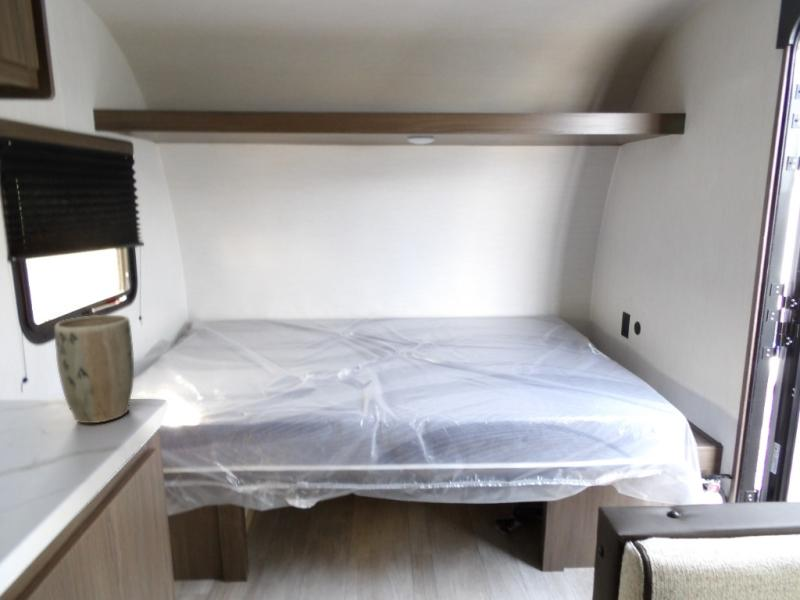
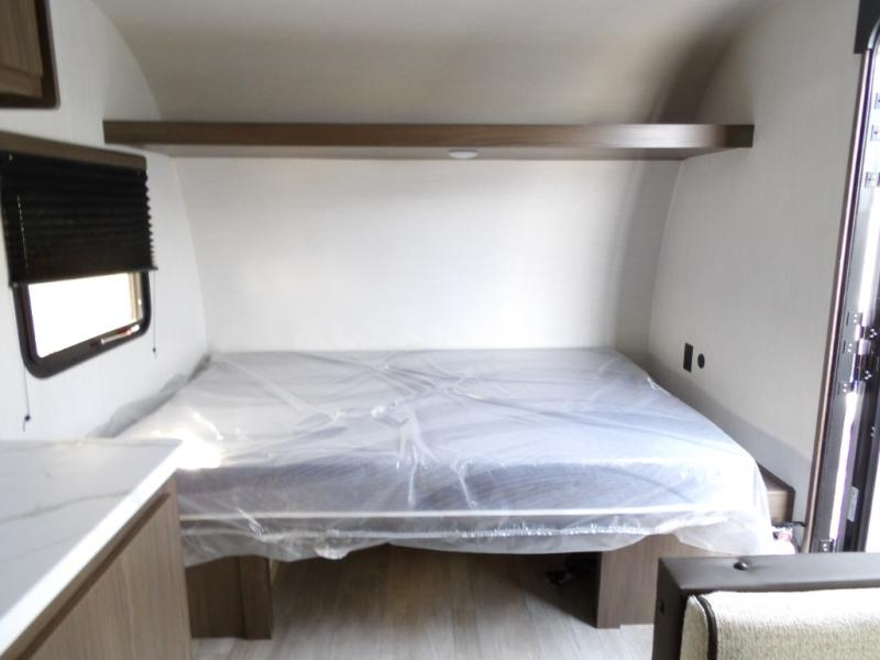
- plant pot (97, 368)
